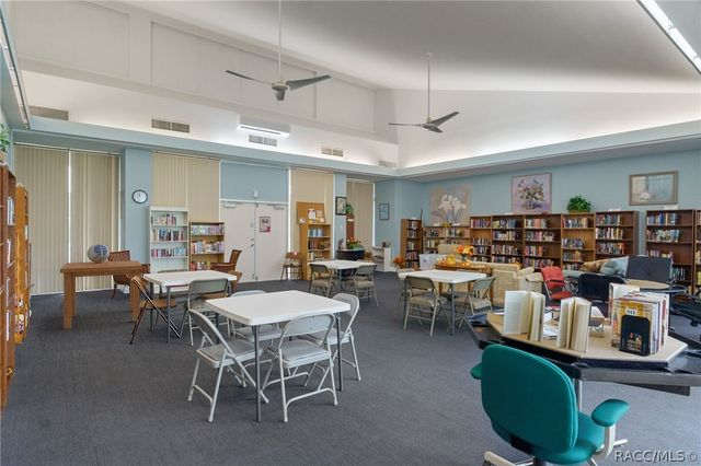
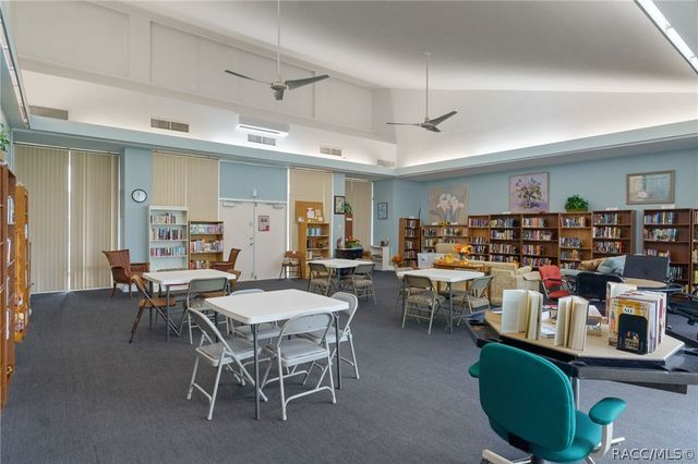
- globe (97, 253)
- dining table (103, 275)
